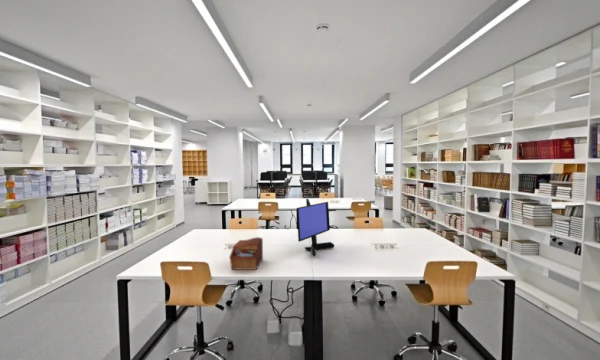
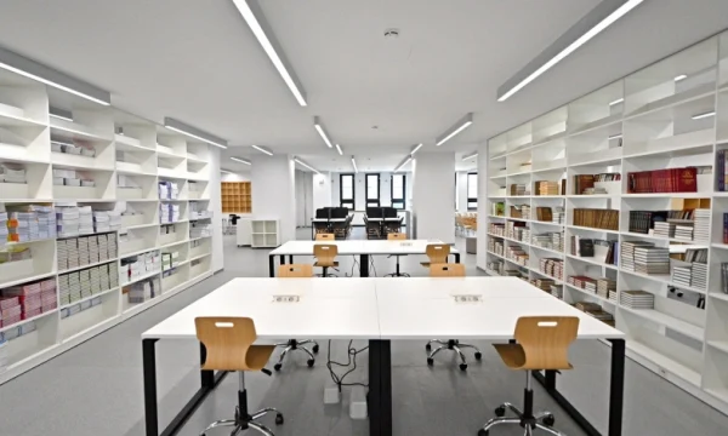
- monitor (315, 225)
- sewing box (246, 253)
